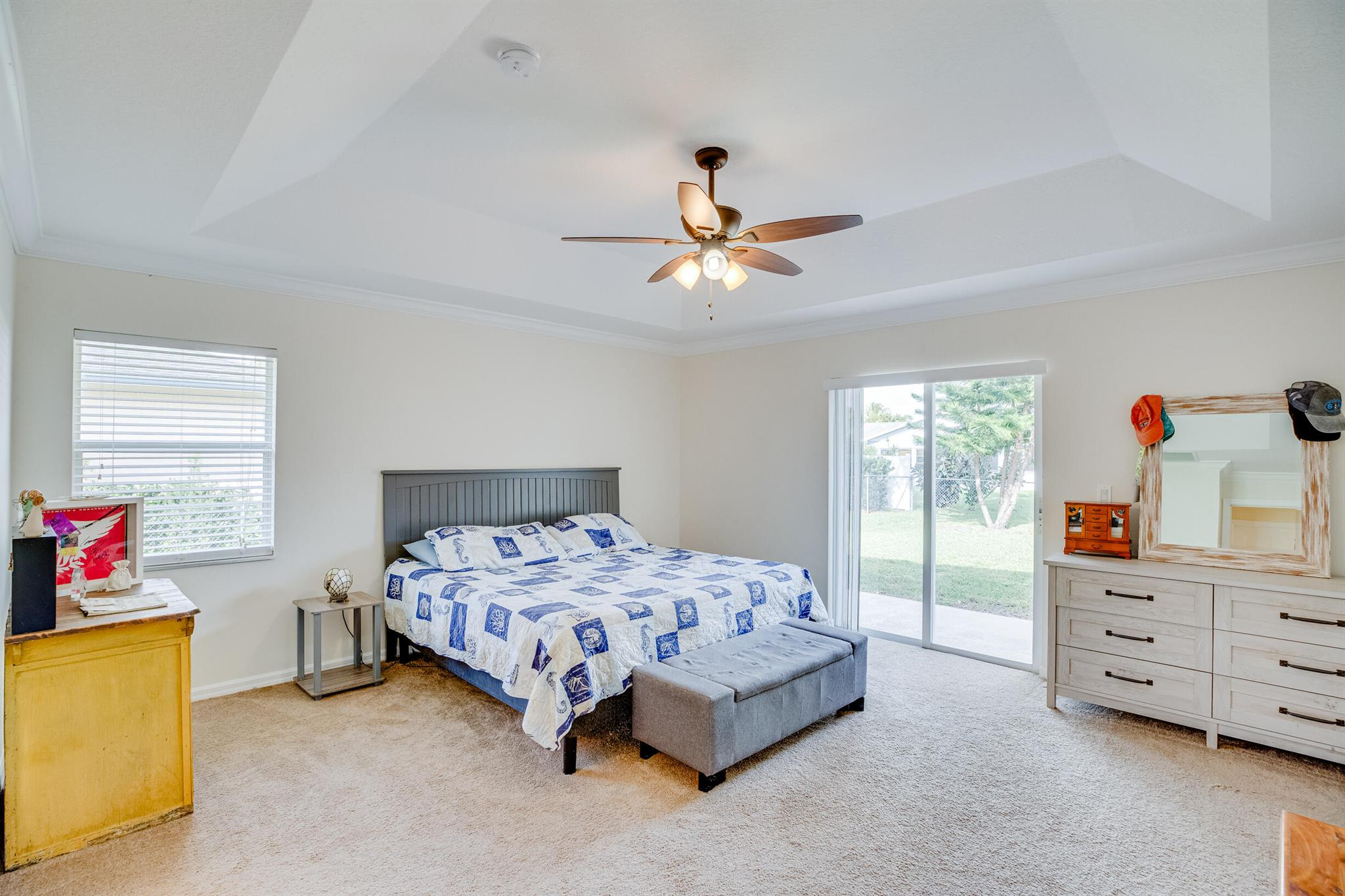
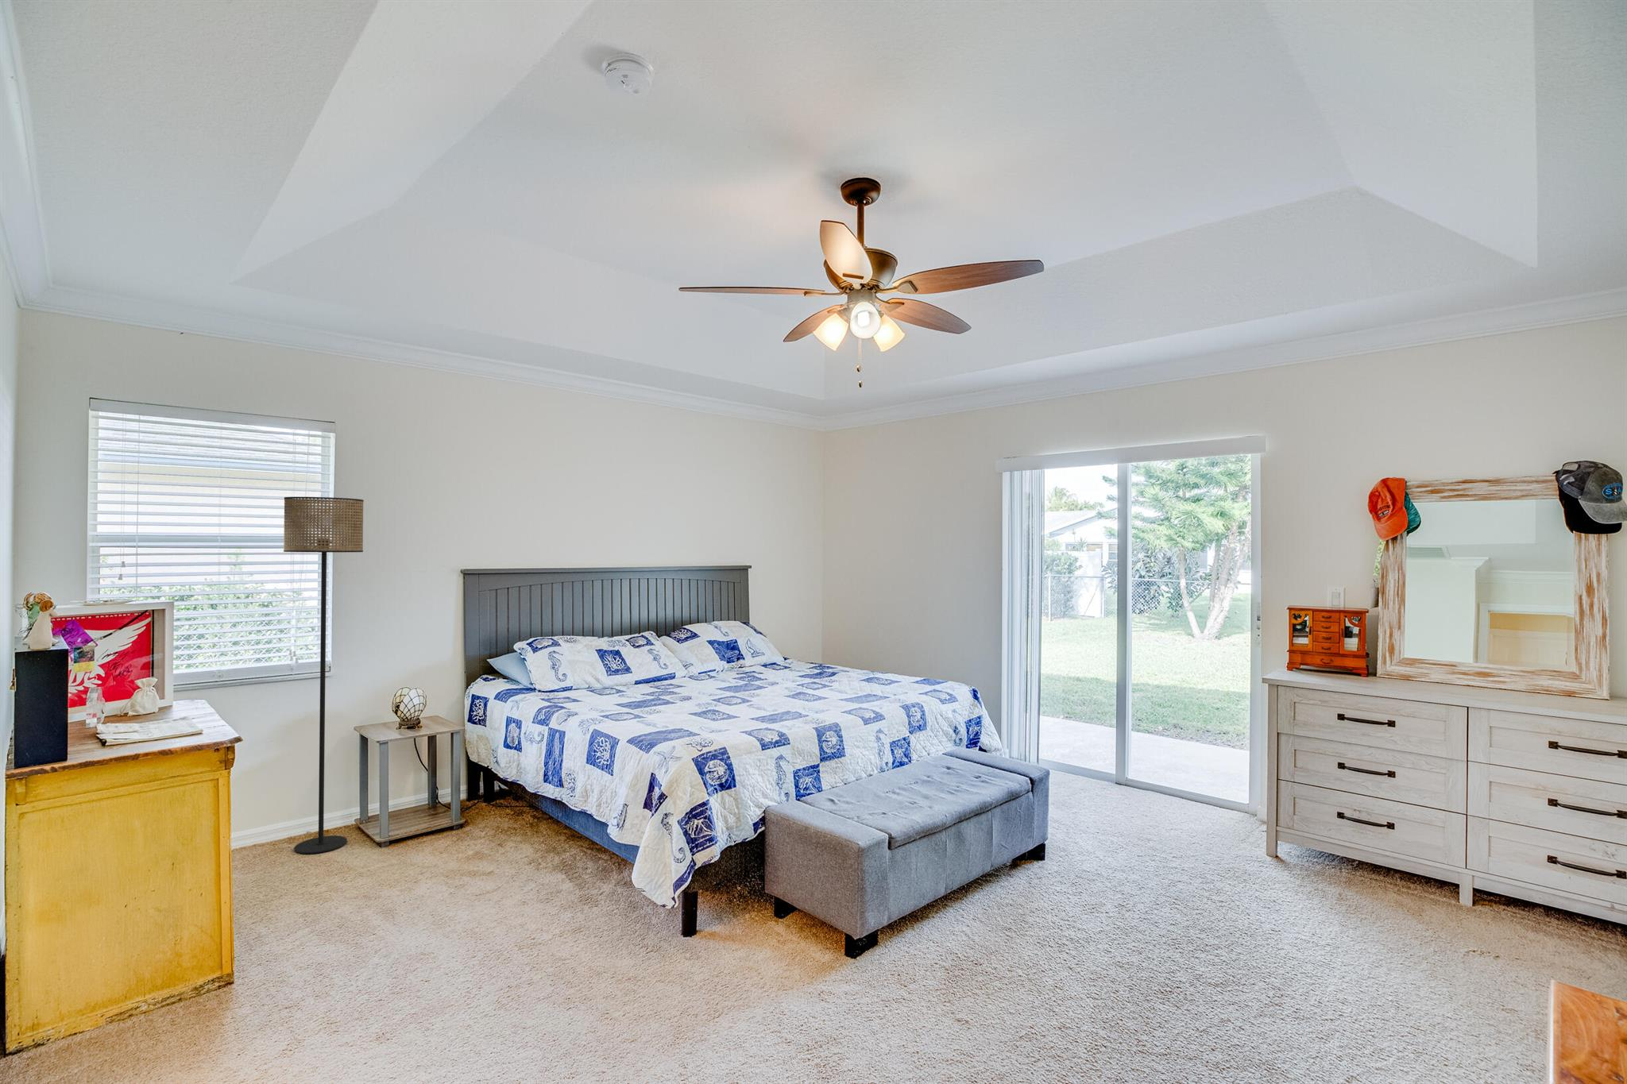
+ floor lamp (323, 671)
